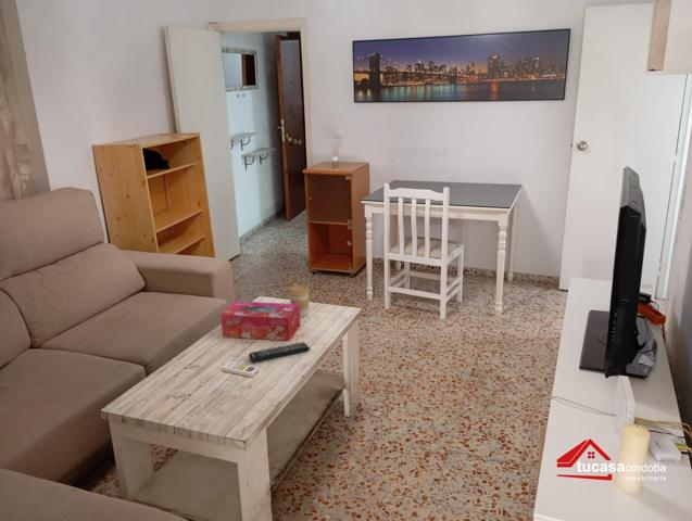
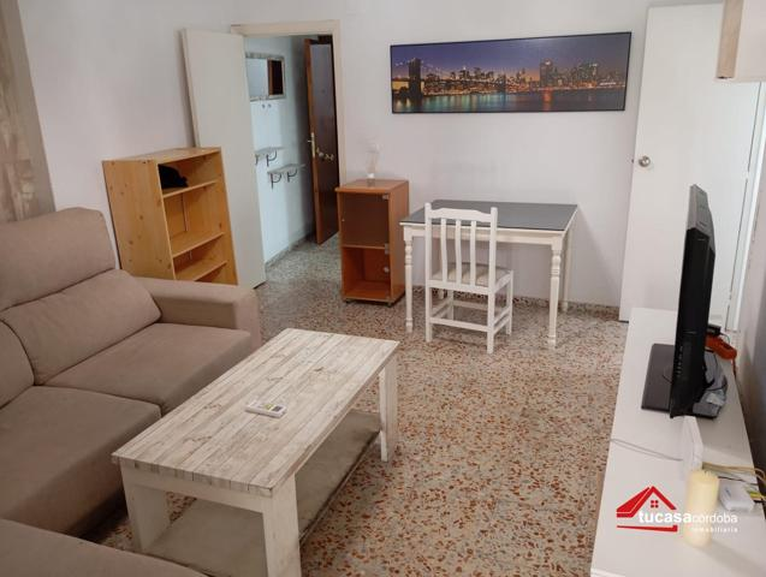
- remote control (279, 352)
- tissue box (261, 319)
- coffee cup (299, 300)
